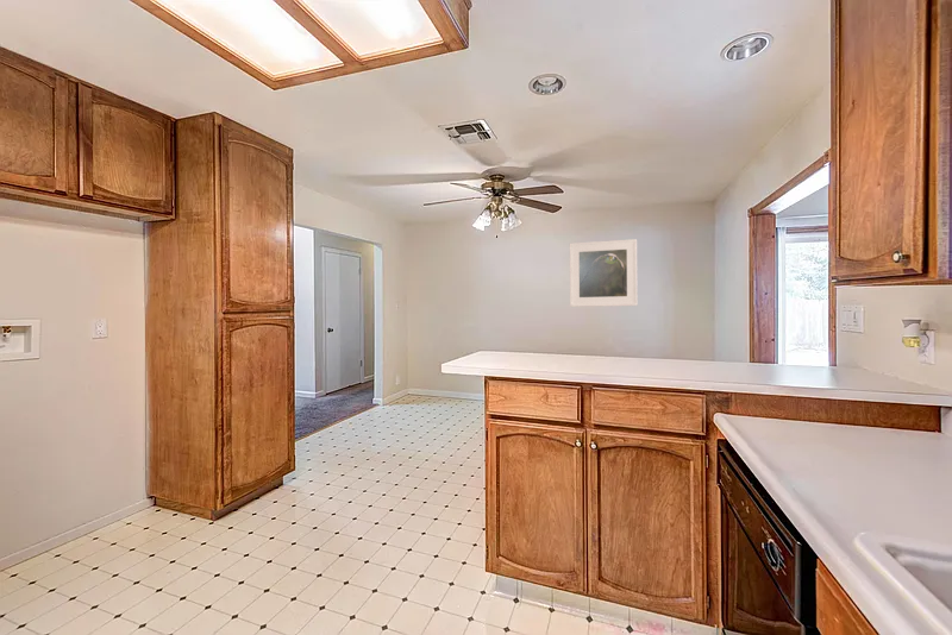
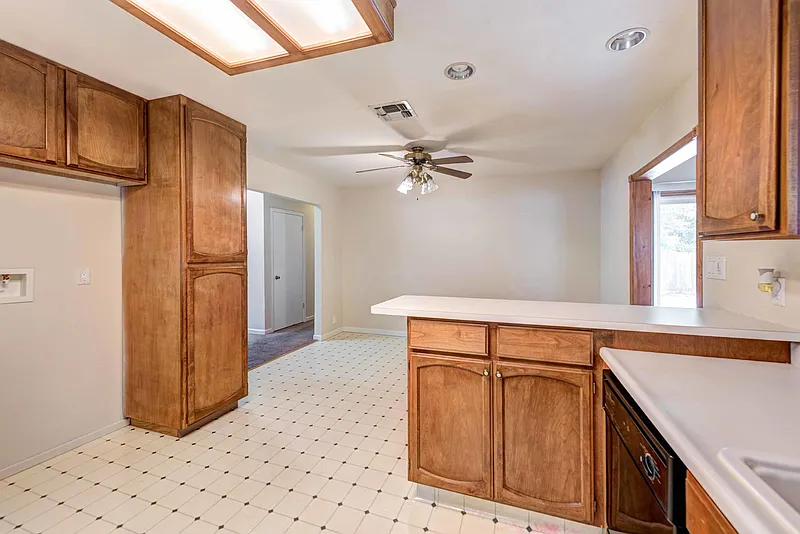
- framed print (602, 274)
